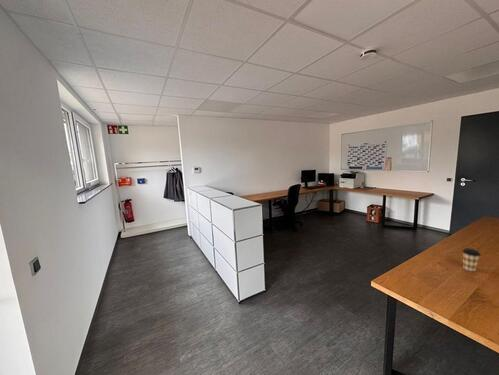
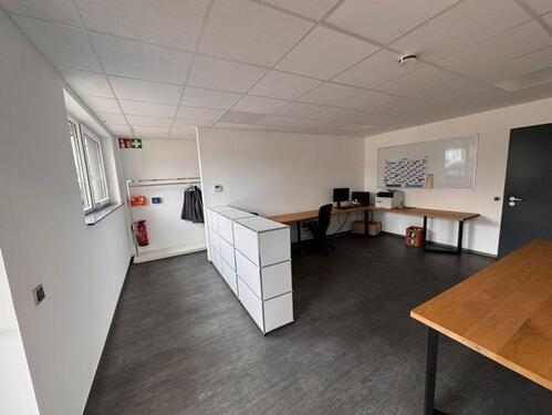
- coffee cup (470, 259)
